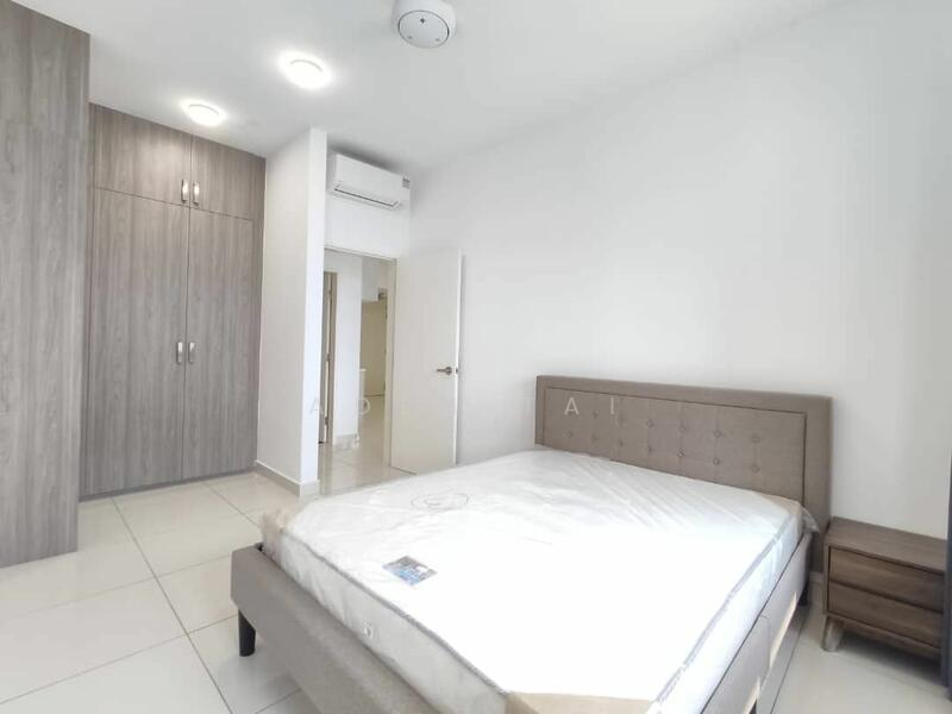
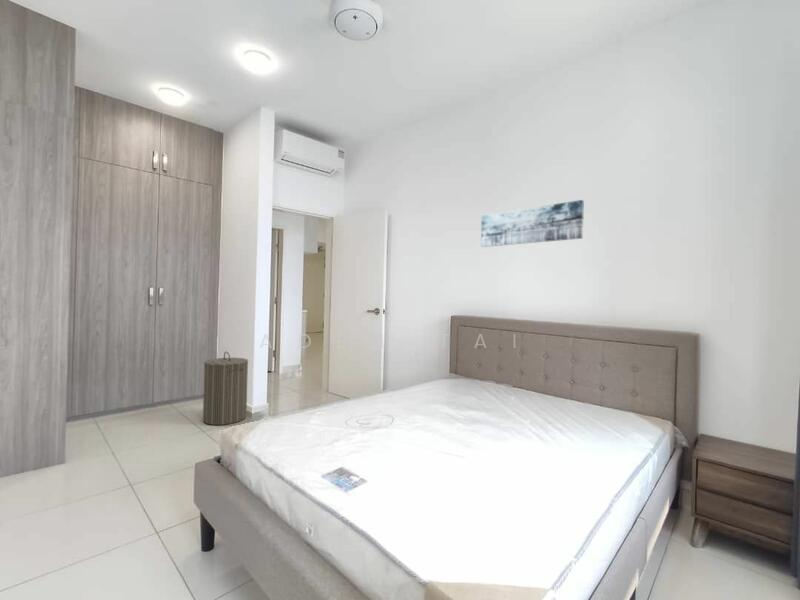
+ laundry hamper (226, 385)
+ wall art (527, 225)
